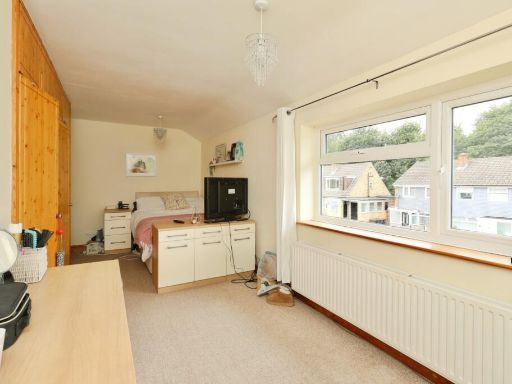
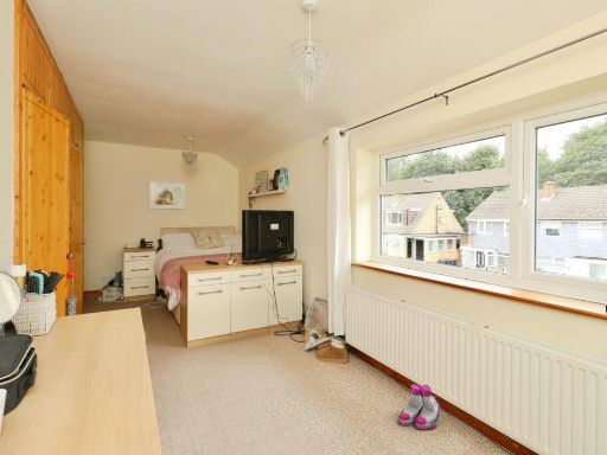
+ boots (418, 402)
